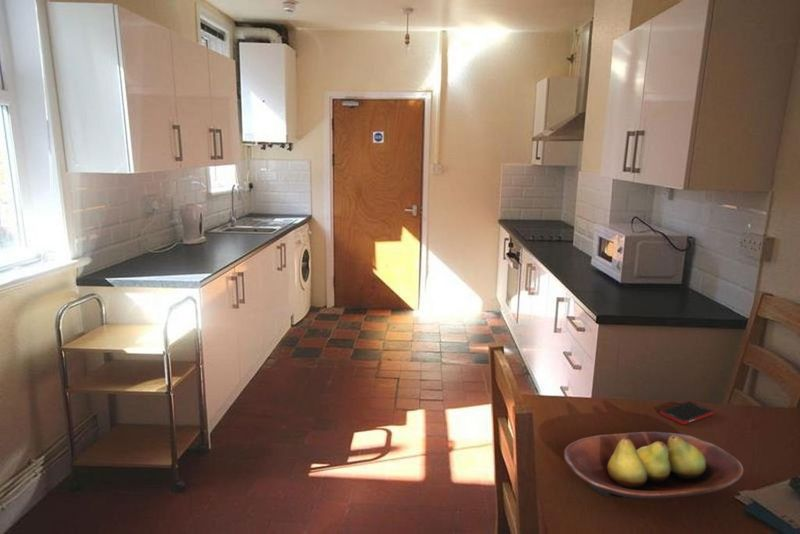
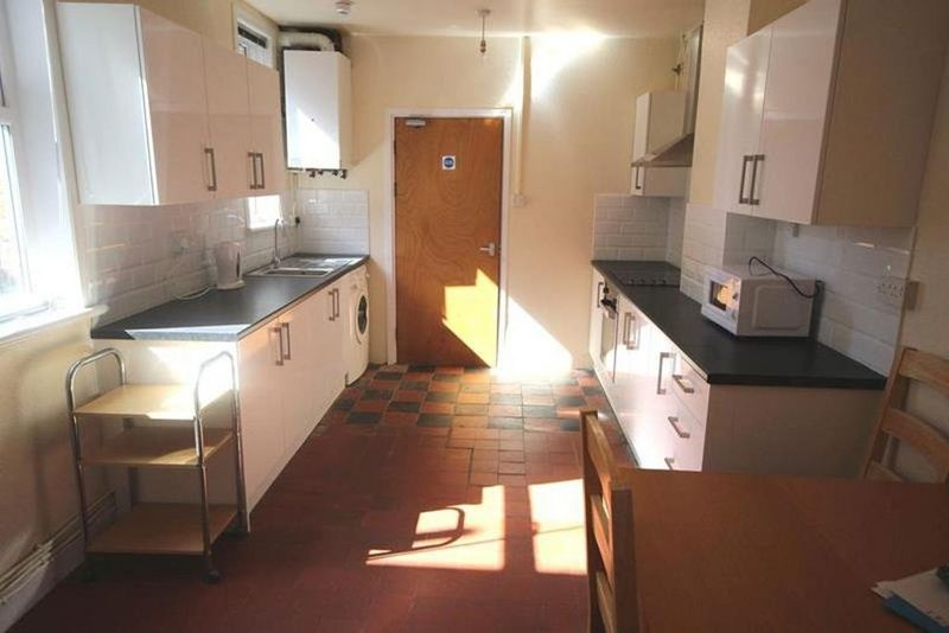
- cell phone (686, 412)
- fruit bowl (650, 461)
